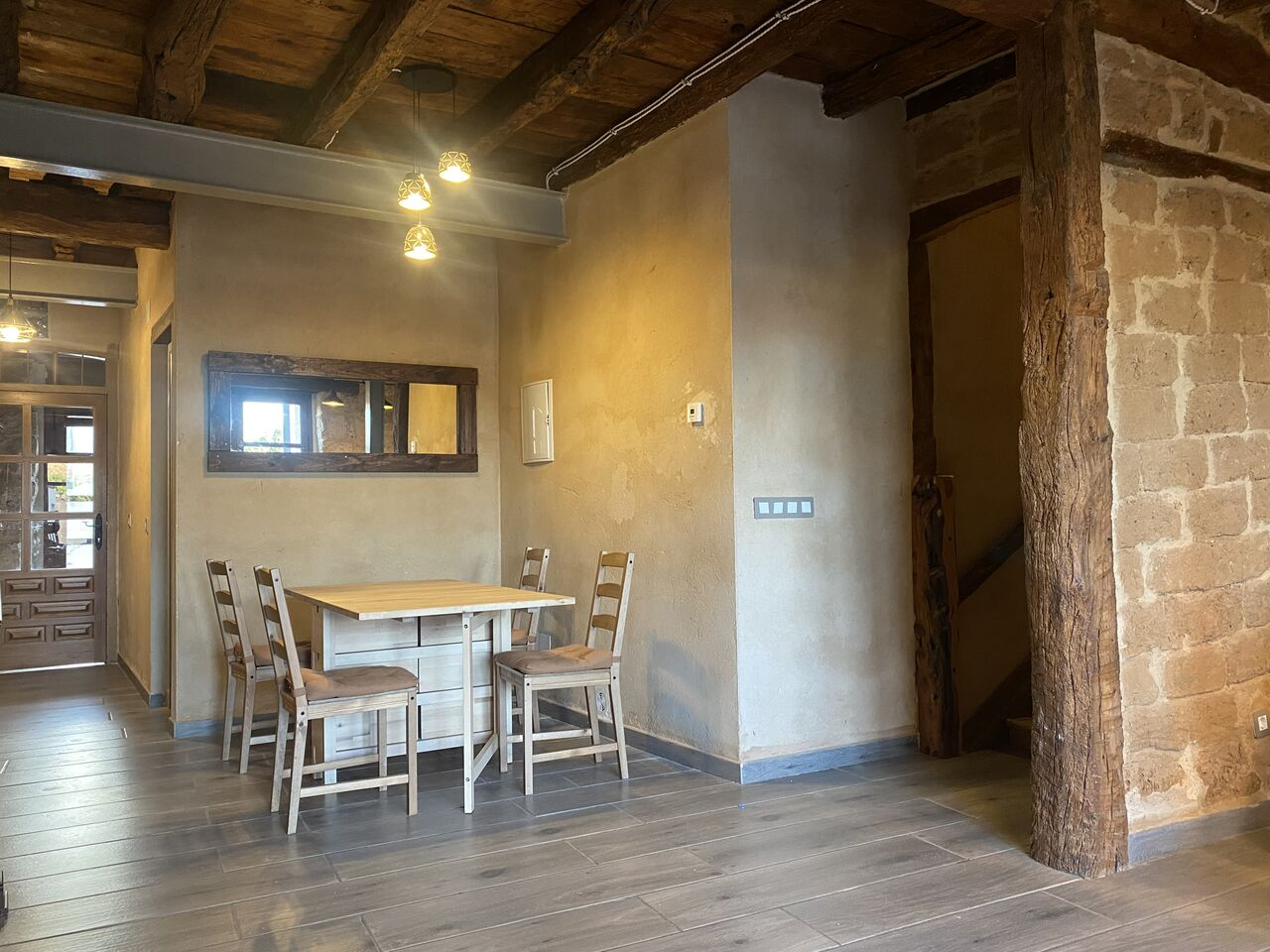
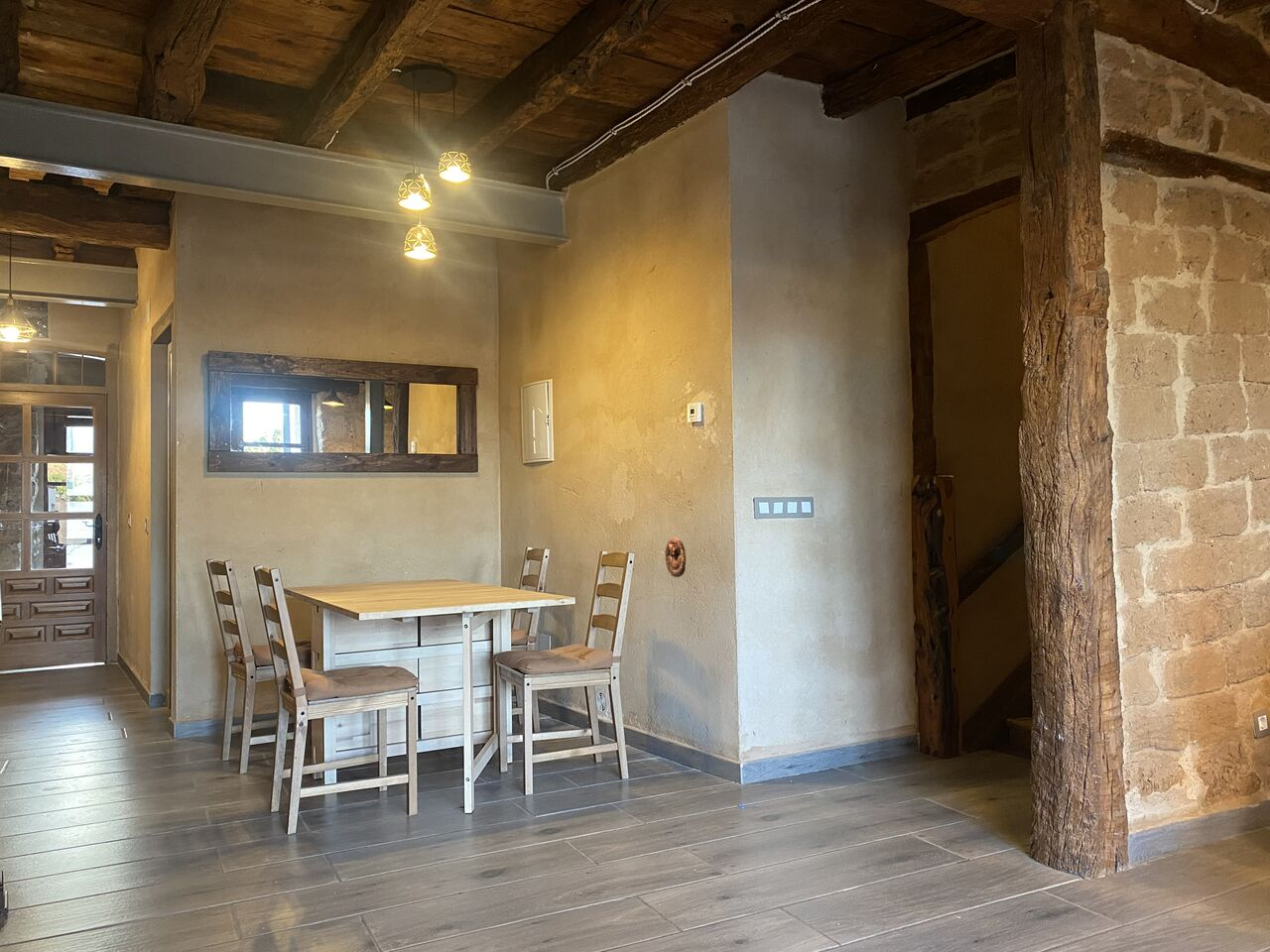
+ decorative relief (674, 557)
